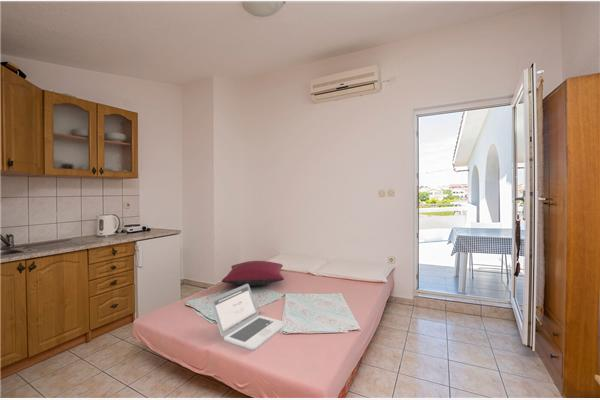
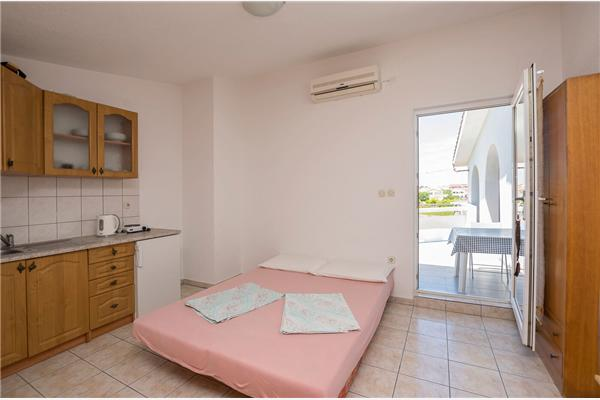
- pillow (255, 272)
- laptop (250, 312)
